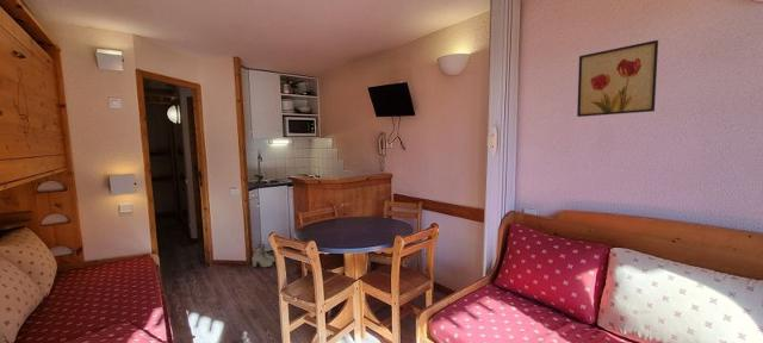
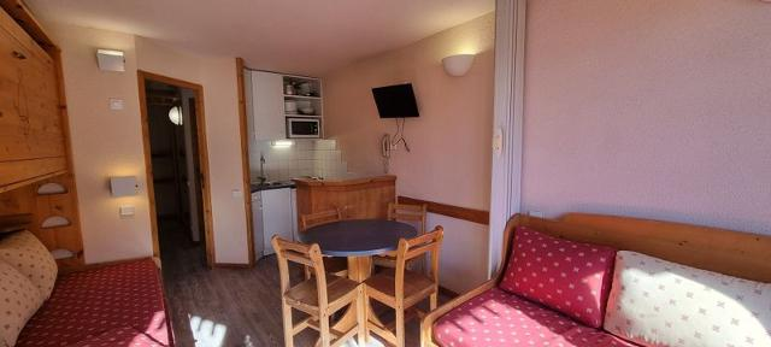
- wall art (614, 81)
- boots (263, 255)
